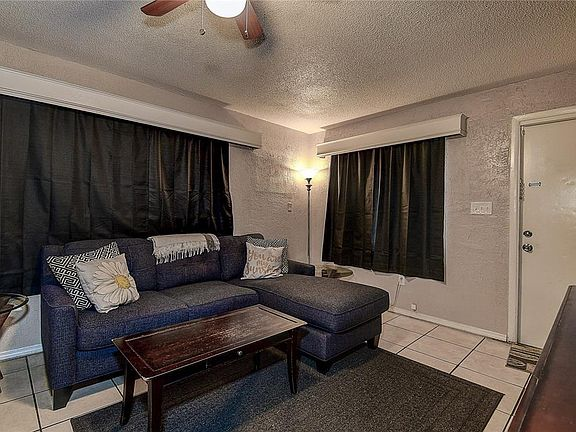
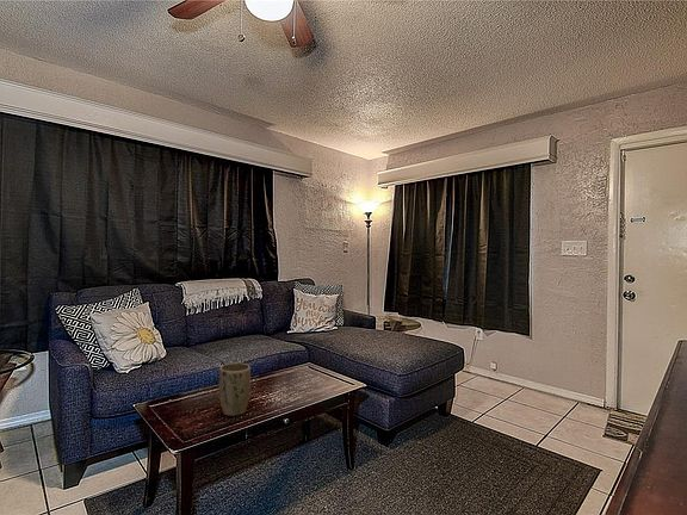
+ plant pot (234, 389)
